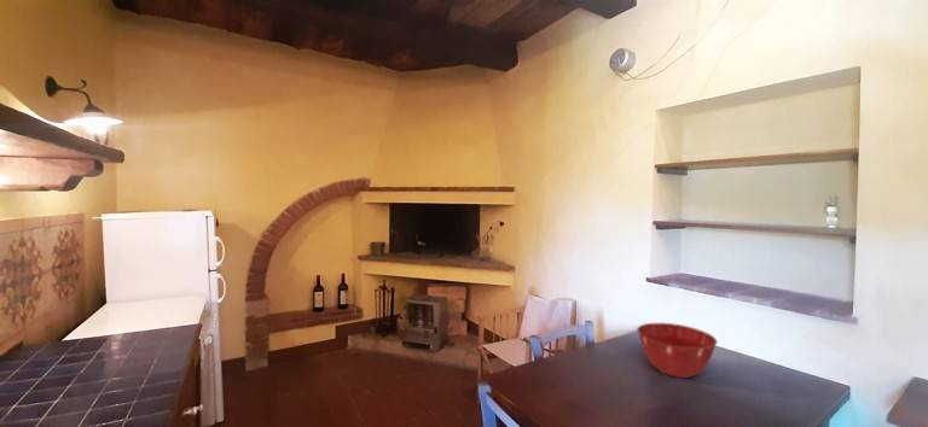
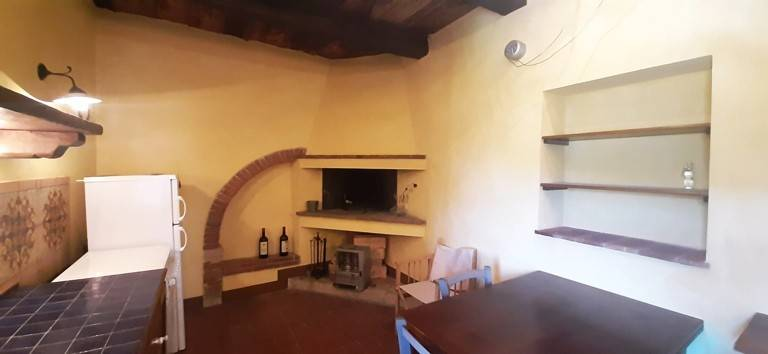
- mixing bowl (674, 351)
